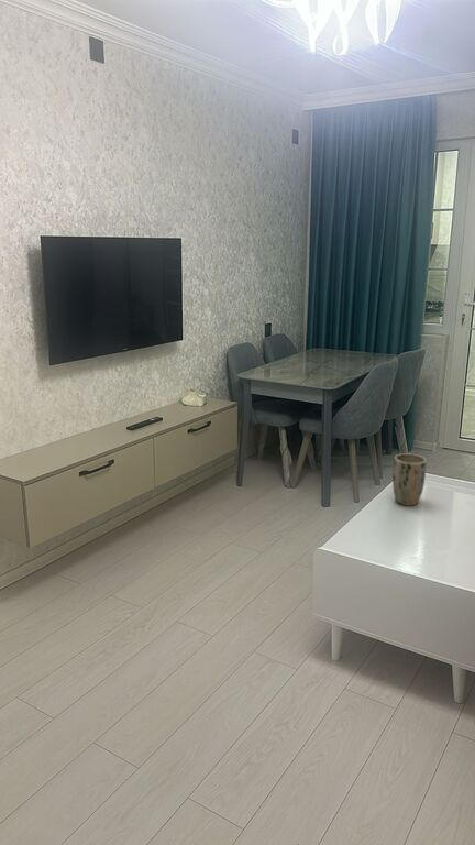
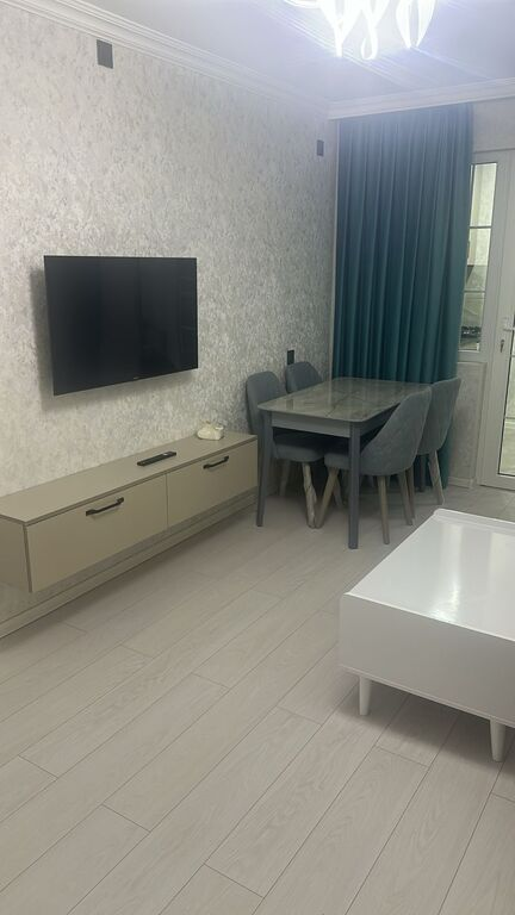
- plant pot (408, 480)
